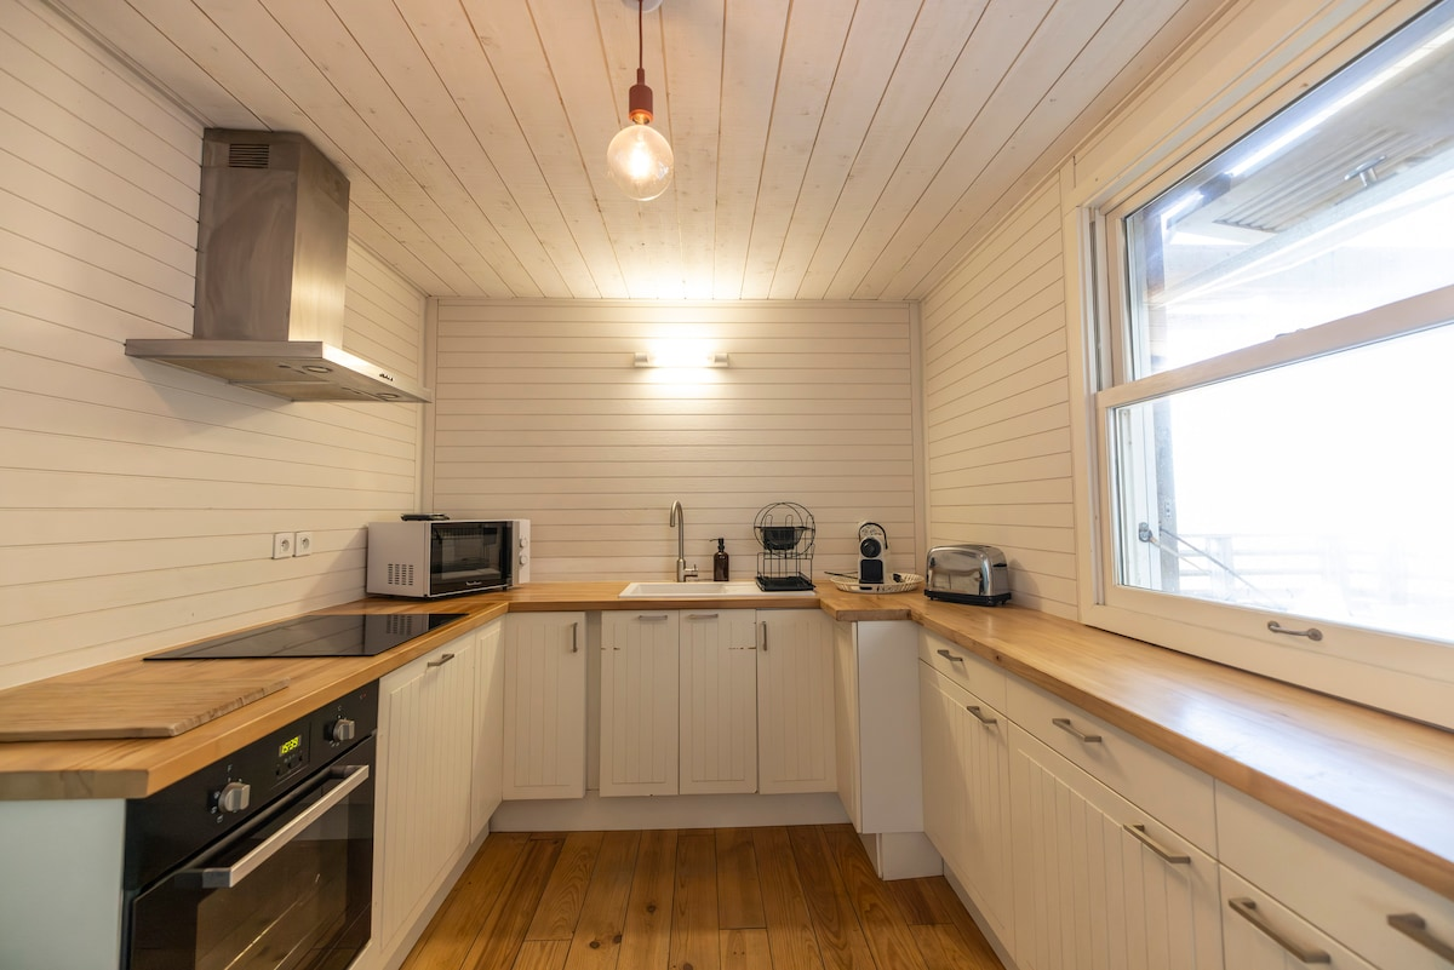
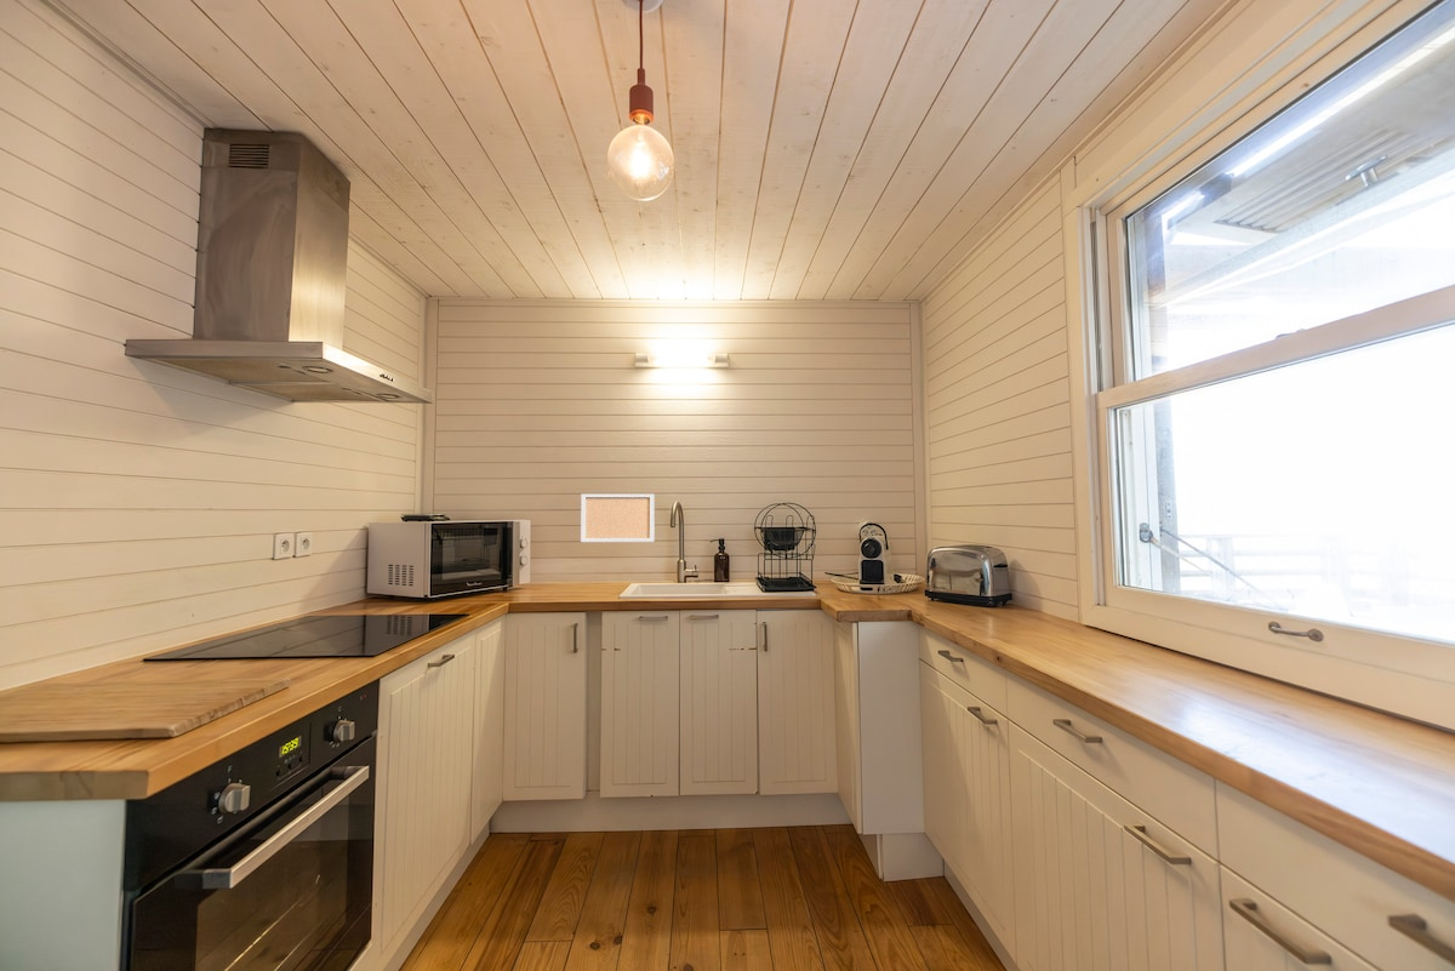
+ wall art (617, 518)
